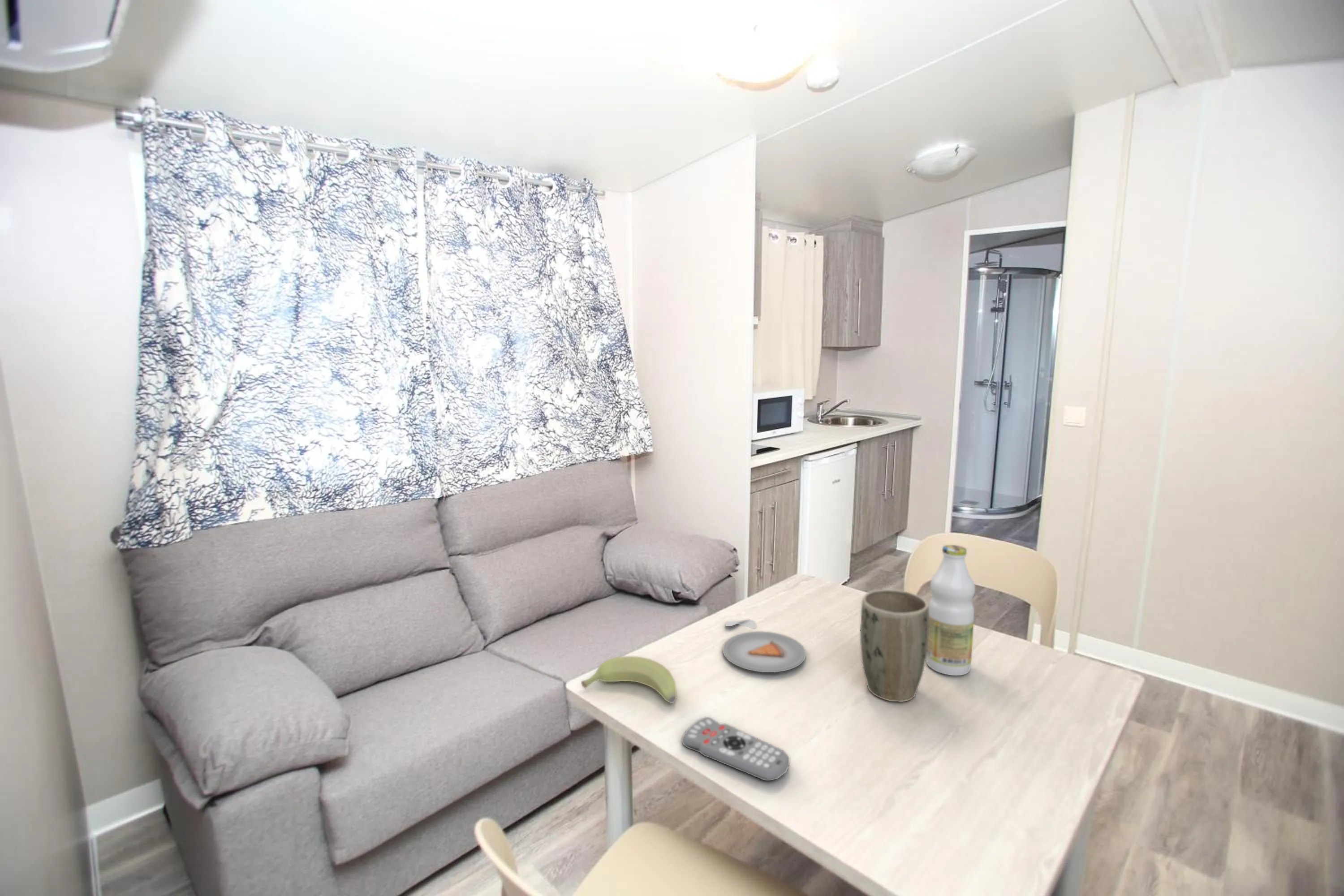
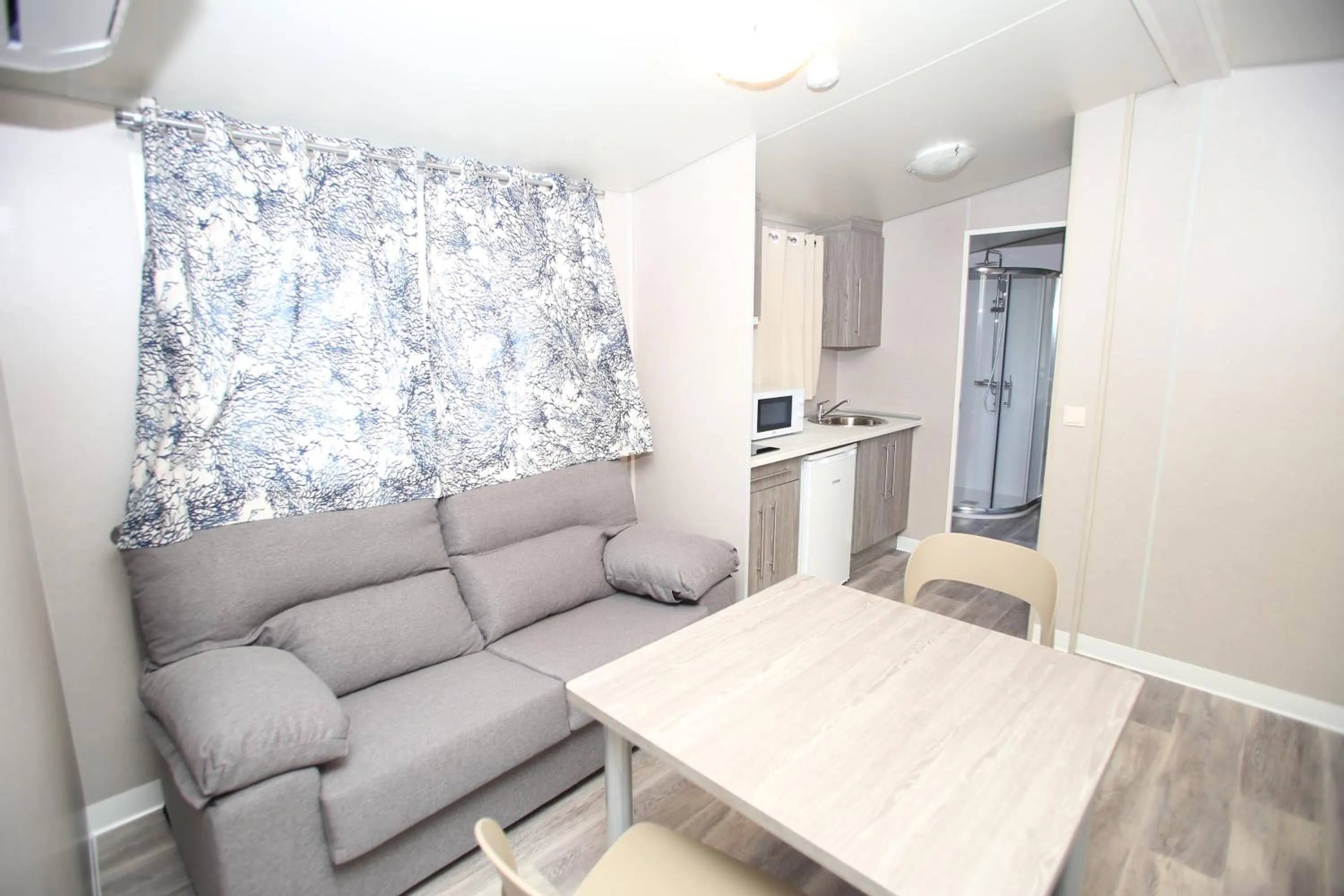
- remote control (736, 749)
- banana (628, 678)
- bottle (951, 607)
- dinner plate (758, 643)
- plant pot (893, 646)
